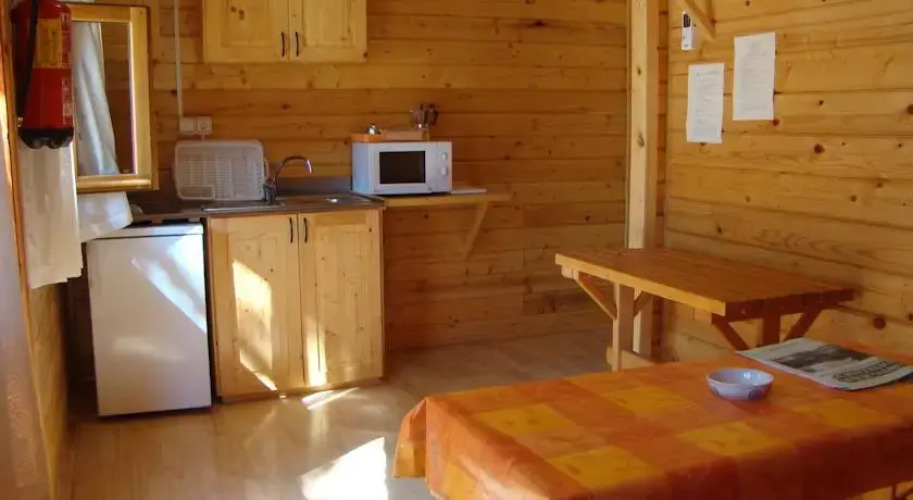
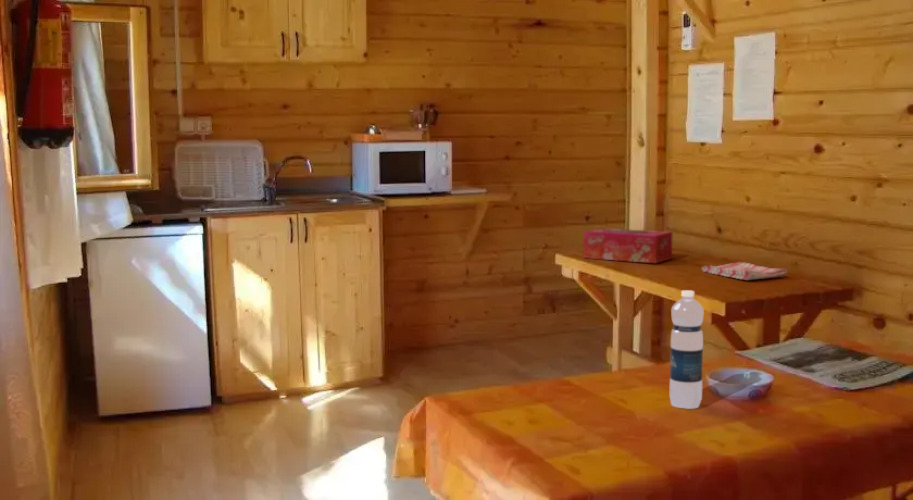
+ tissue box (627, 244)
+ water bottle (686, 348)
+ dish towel (743, 269)
